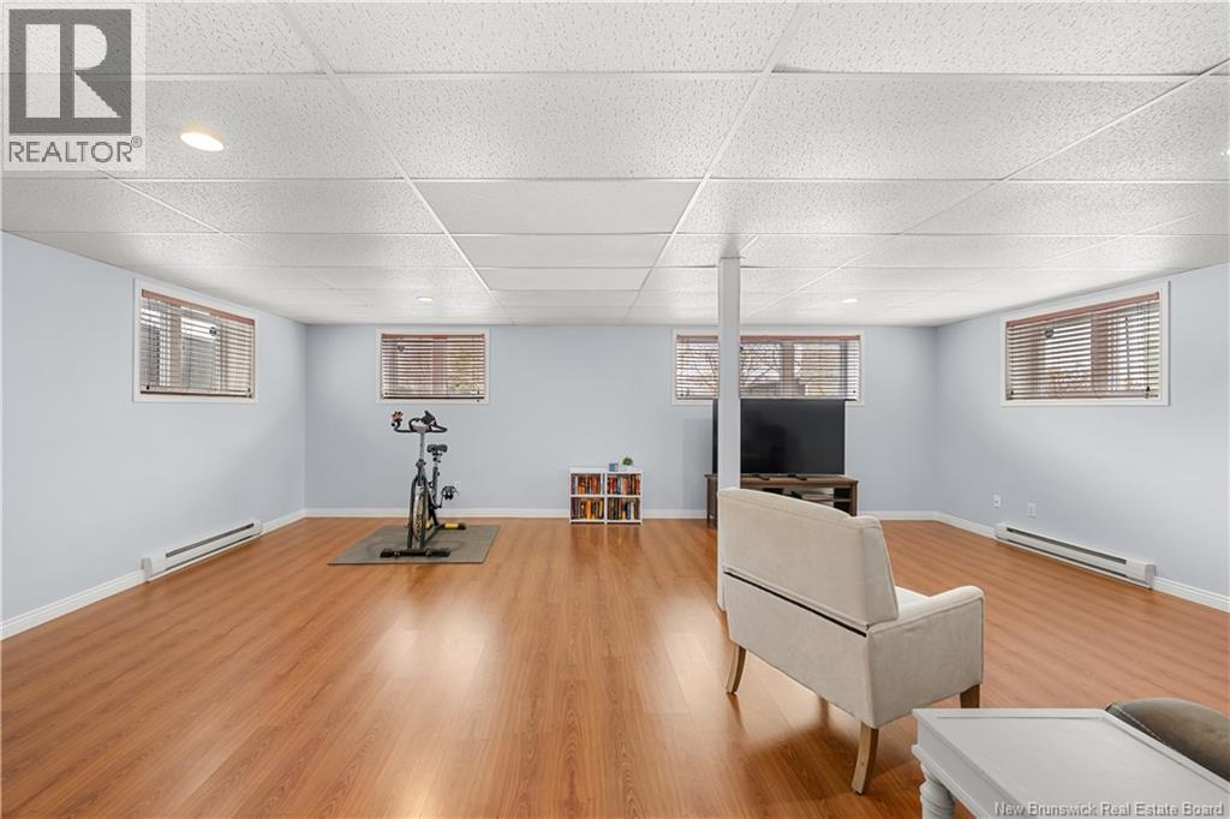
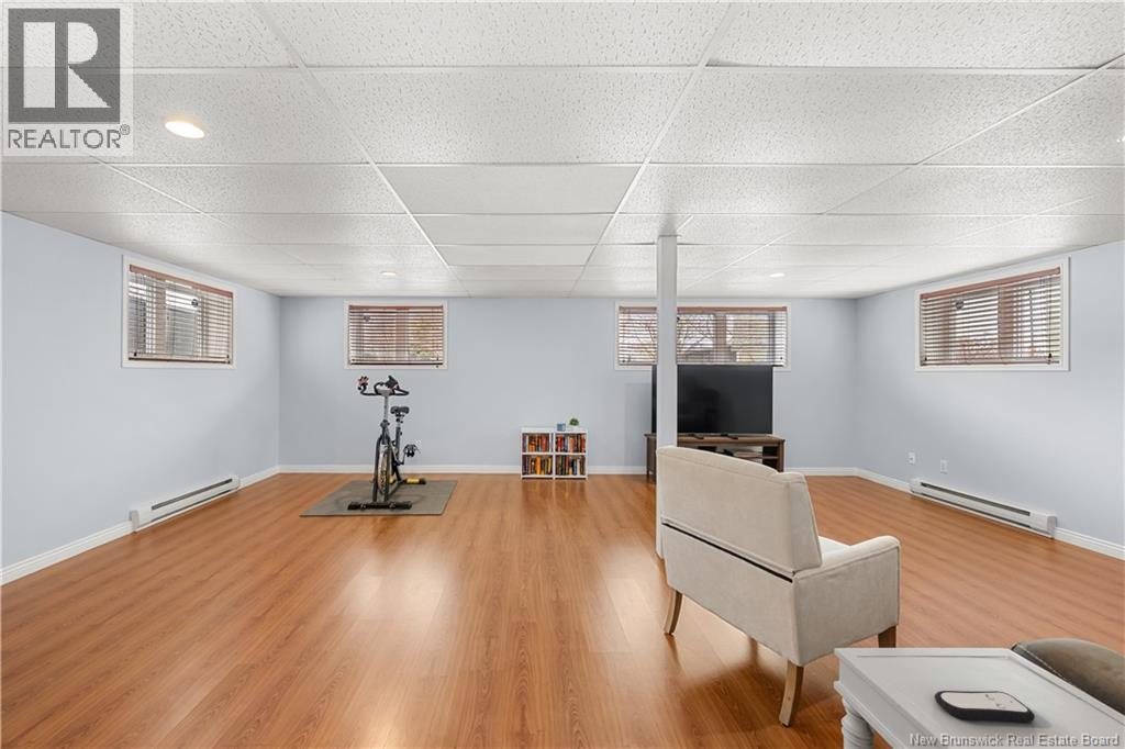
+ remote control (981, 704)
